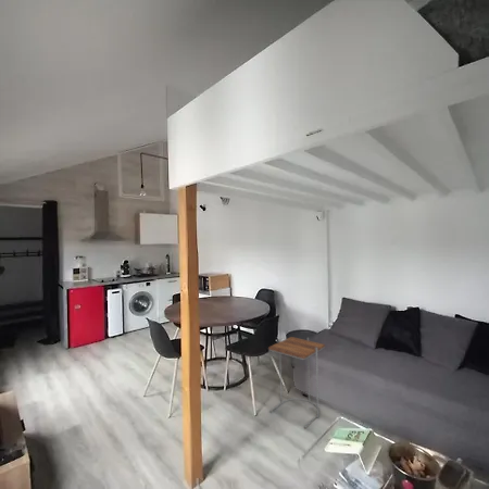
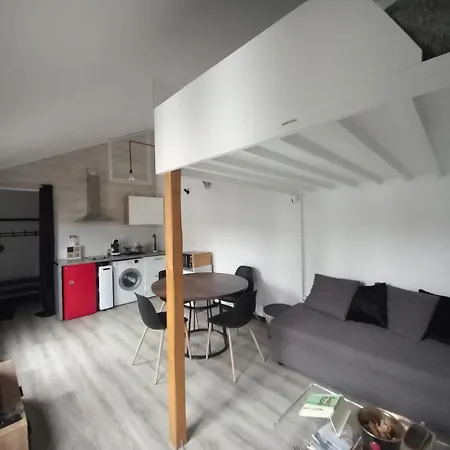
- side table (308, 376)
